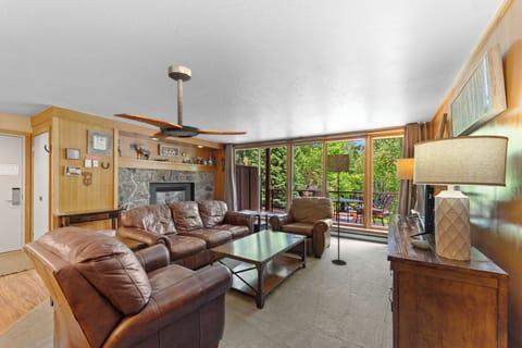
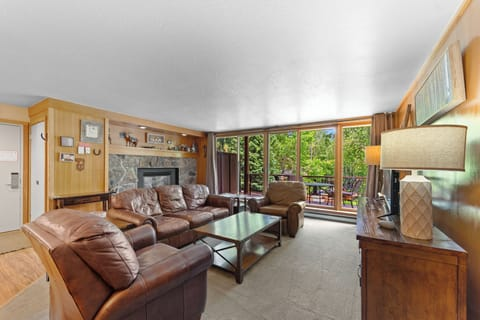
- ceiling fan (182, 104)
- floor lamp (338, 209)
